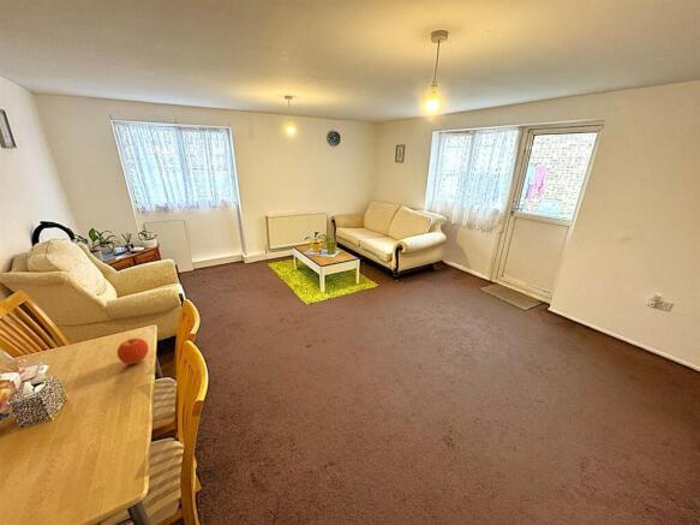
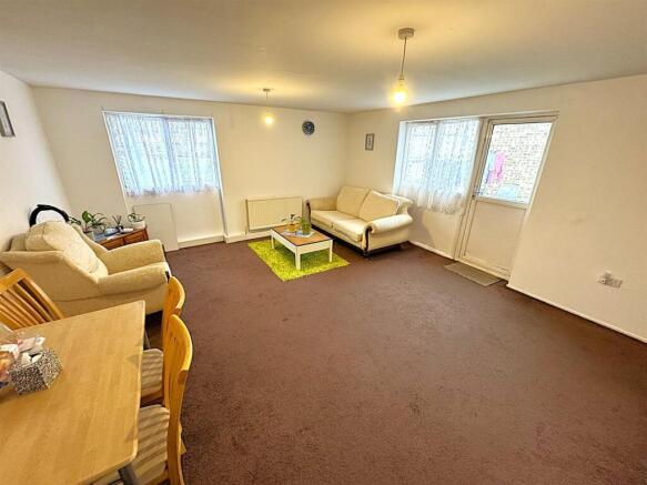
- fruit (133, 351)
